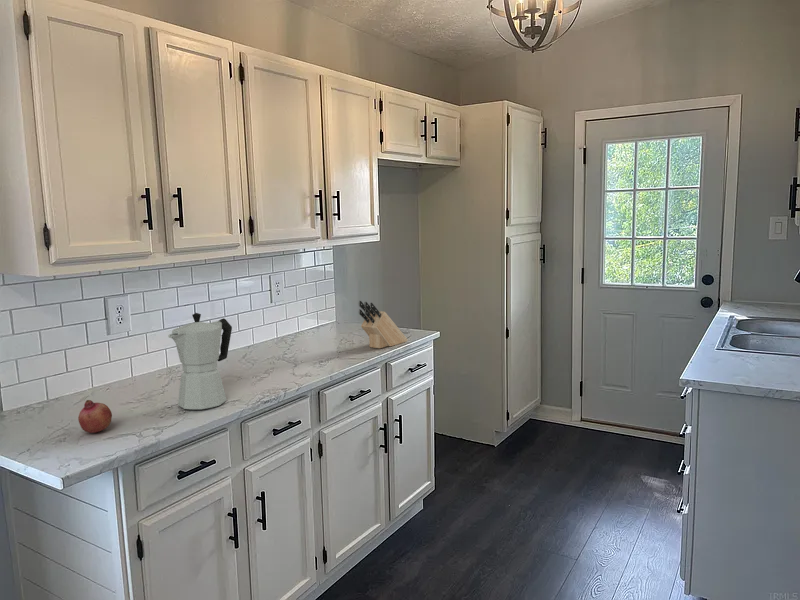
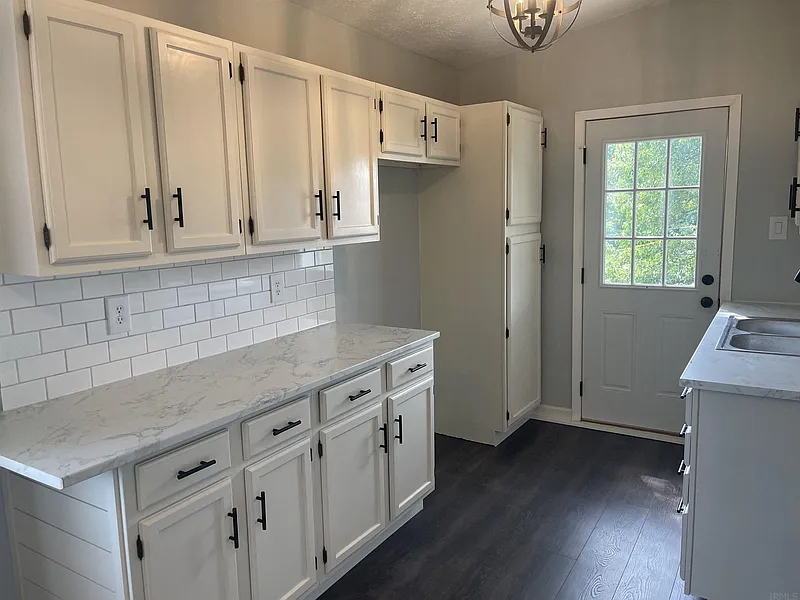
- knife block (381, 322)
- moka pot (203, 357)
- fruit (94, 415)
